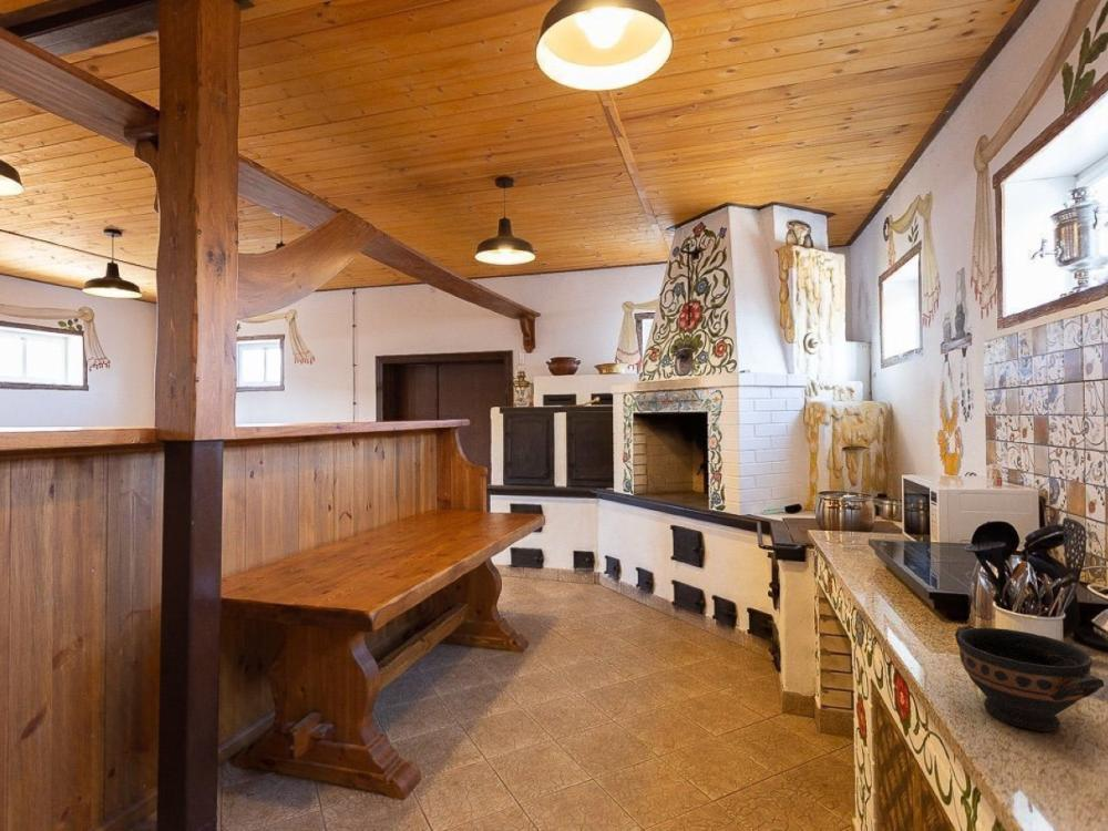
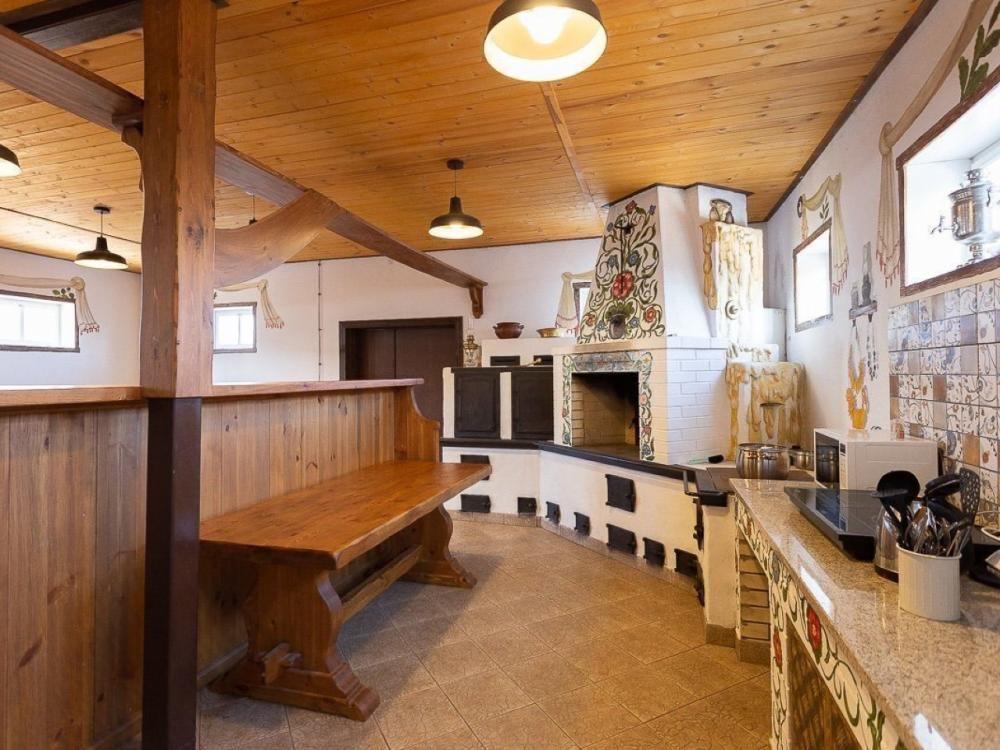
- bowl (1022, 679)
